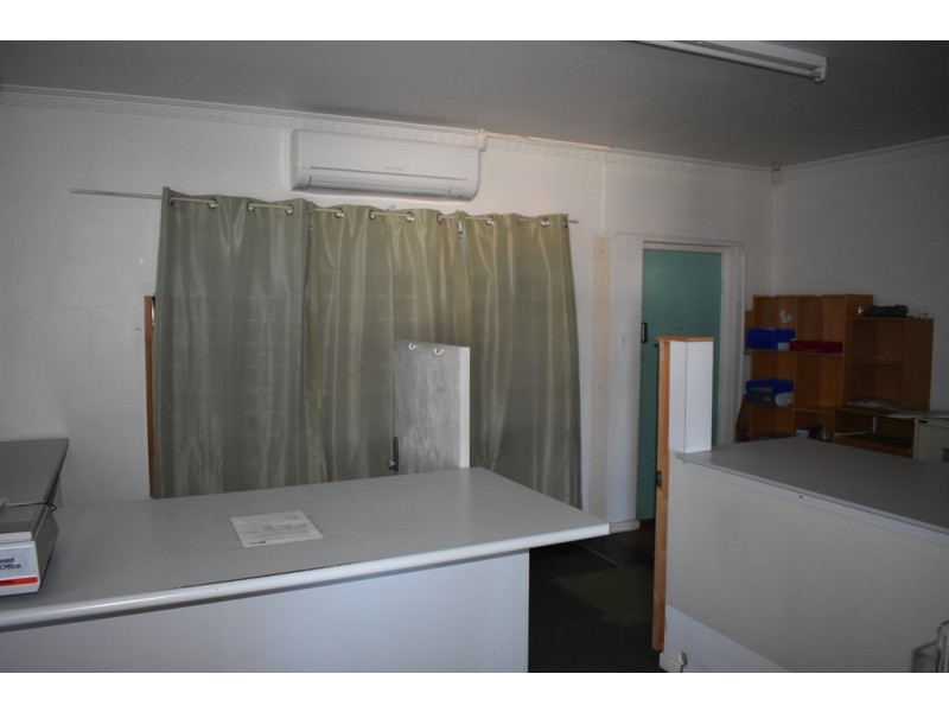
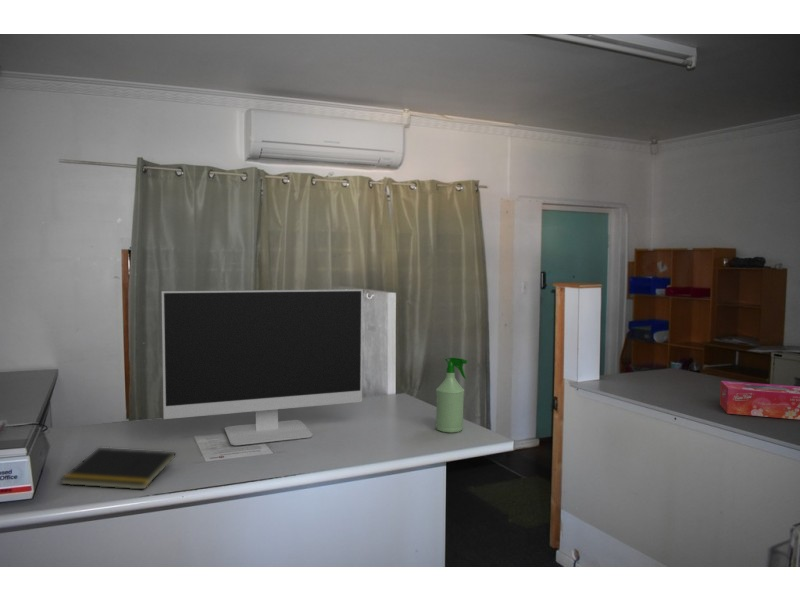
+ computer monitor (267, 361)
+ spray bottle (450, 393)
+ tissue box (765, 399)
+ notepad (120, 467)
